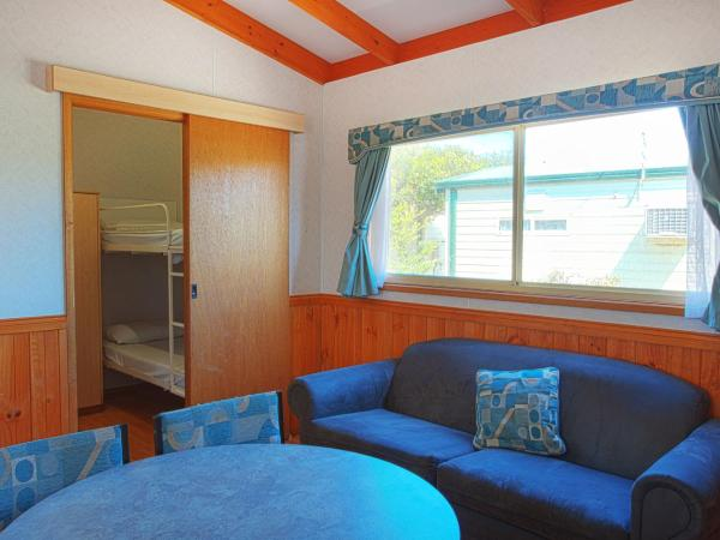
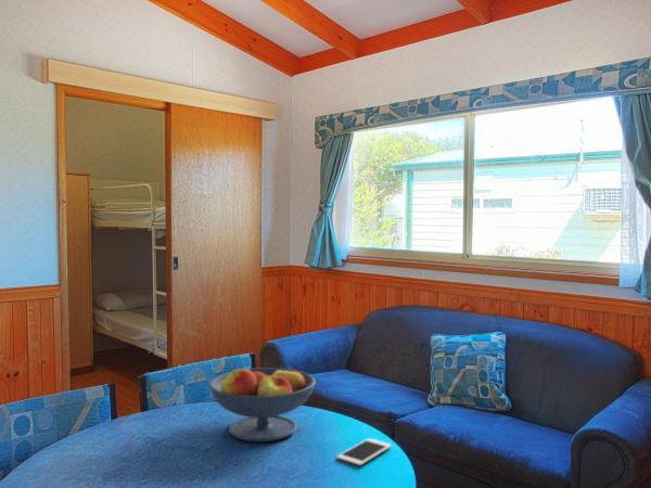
+ cell phone (365, 451)
+ fruit bowl (263, 396)
